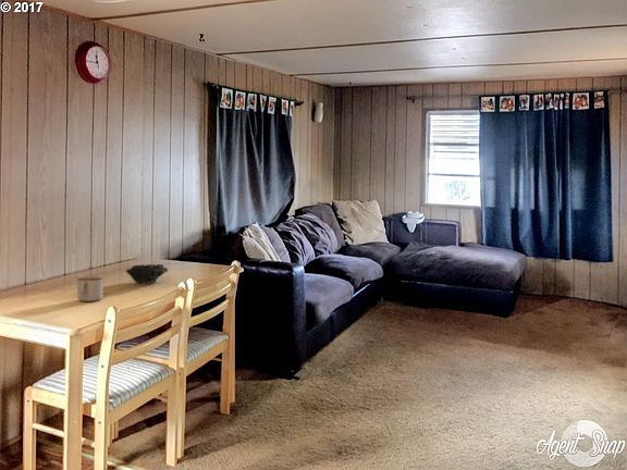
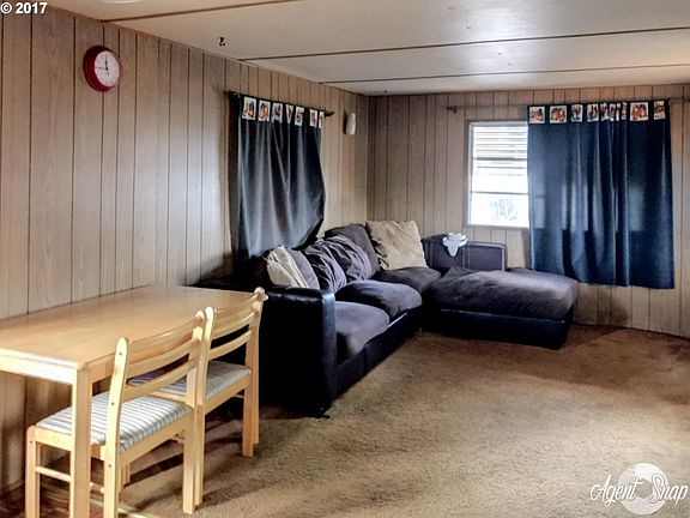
- mug (88, 288)
- bowl (145, 273)
